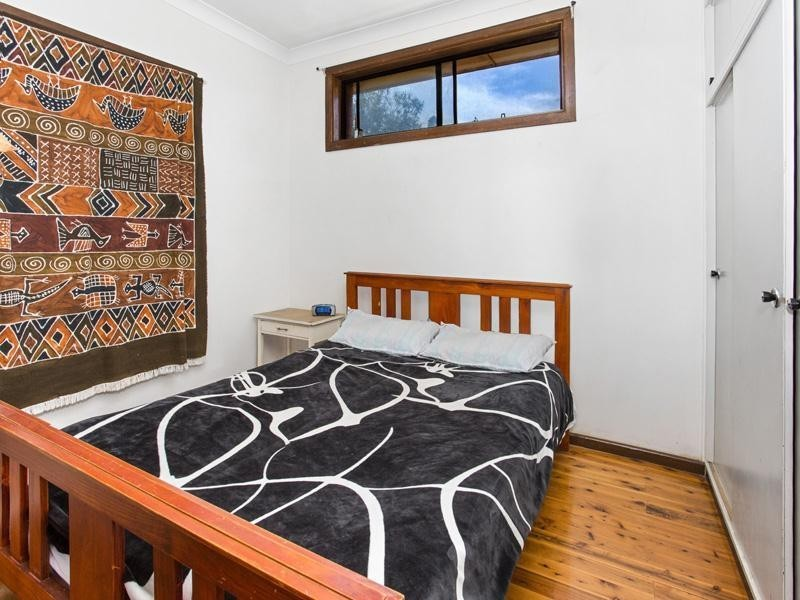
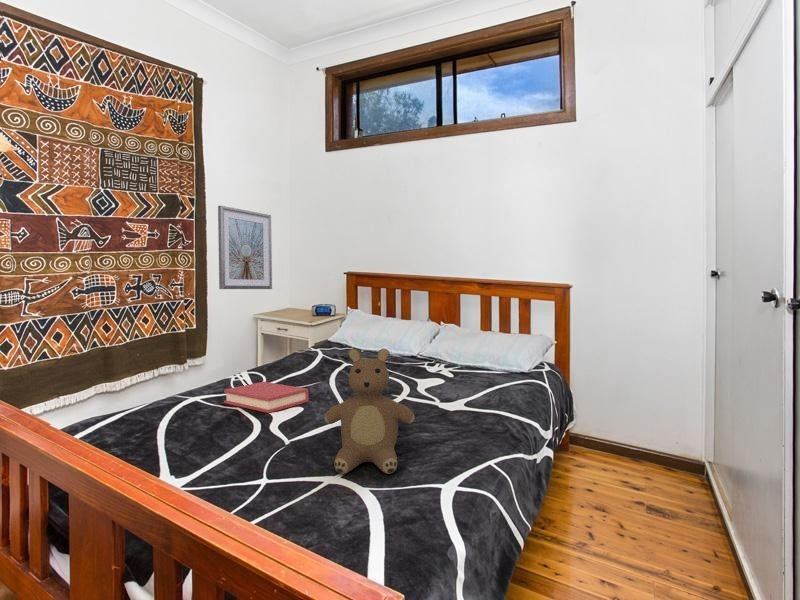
+ hardback book (266, 395)
+ teddy bear (368, 406)
+ picture frame (246, 250)
